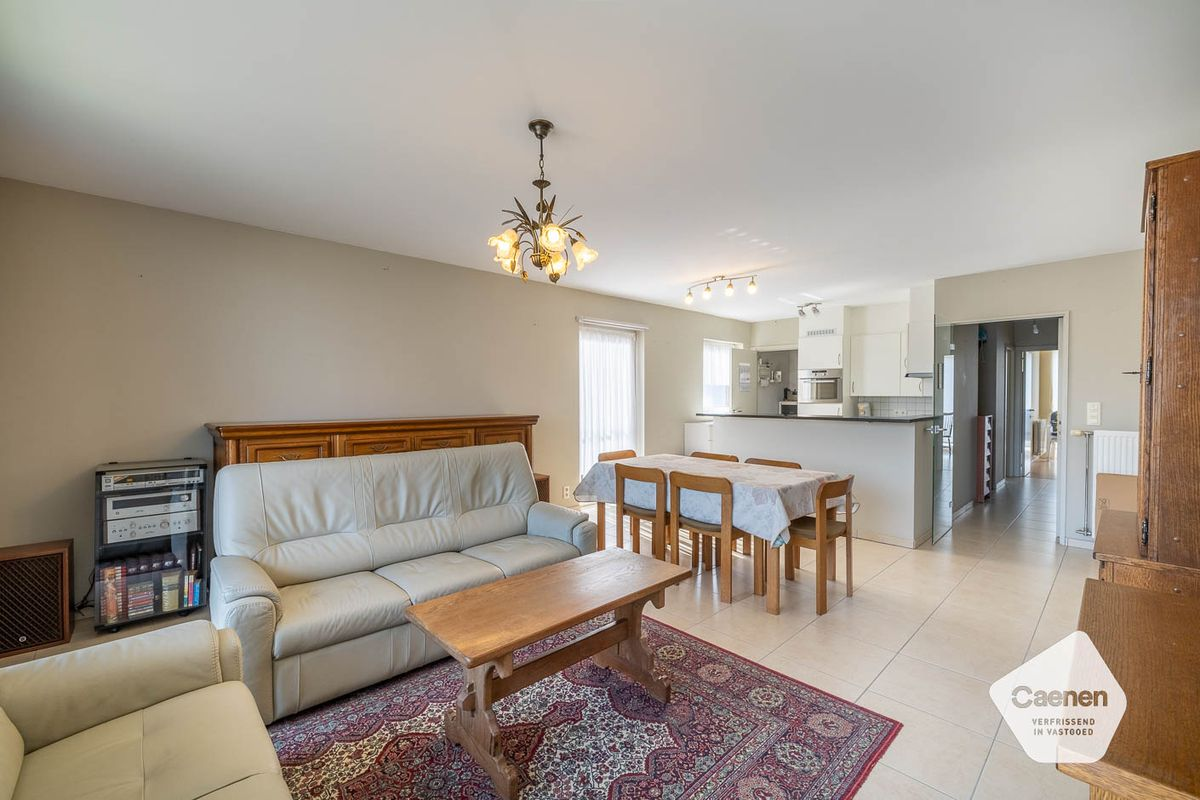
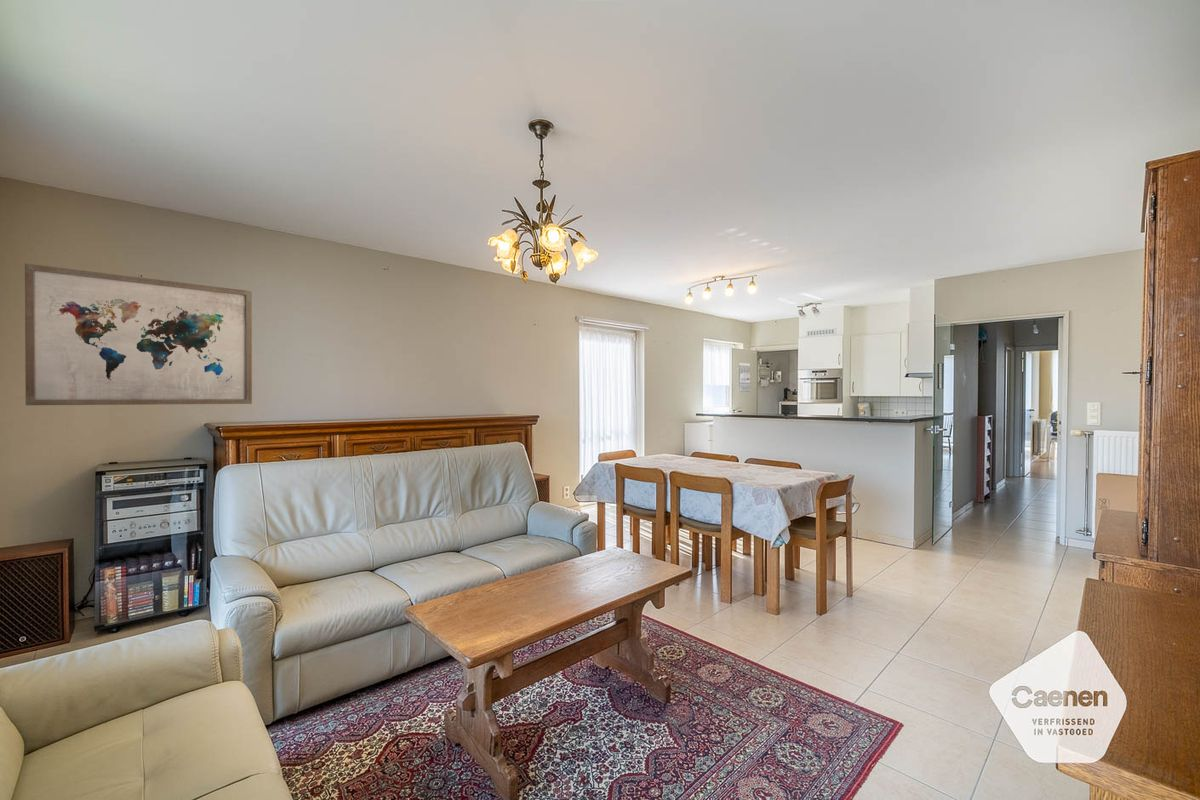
+ wall art (151, 341)
